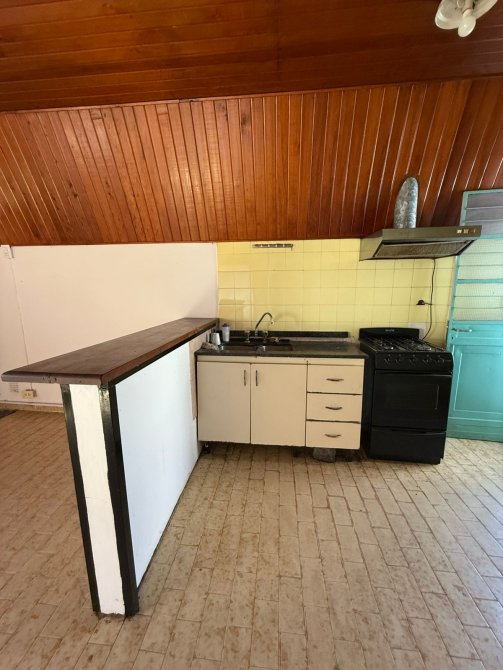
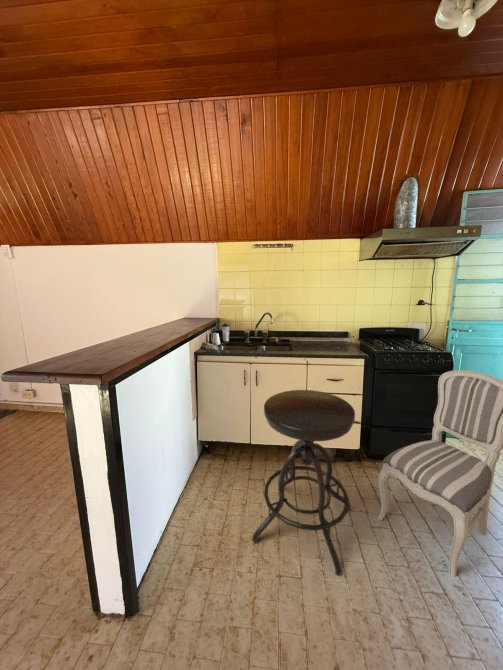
+ dining chair (446, 458)
+ stool (306, 468)
